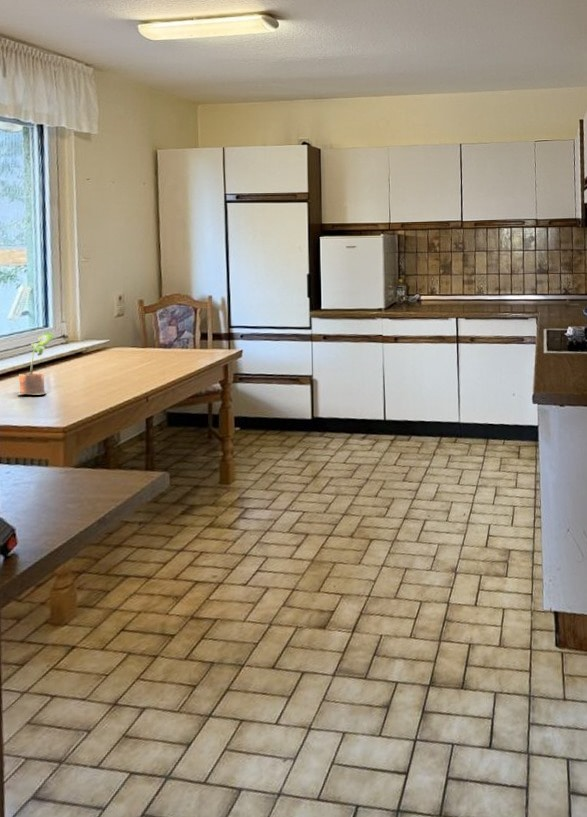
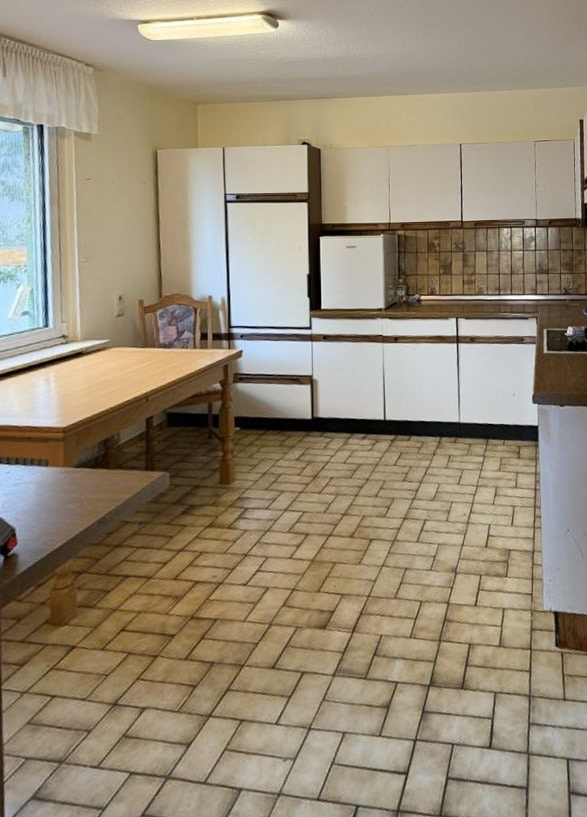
- potted plant (32, 363)
